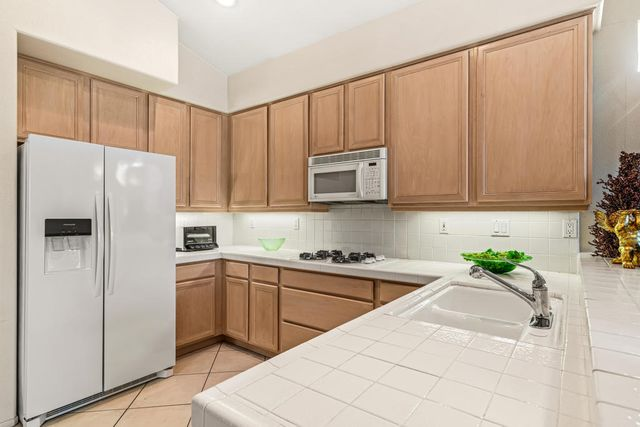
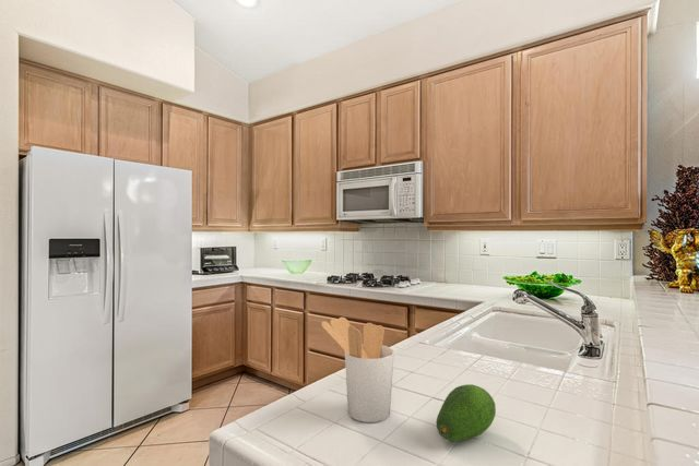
+ fruit (464, 410)
+ utensil holder (357, 363)
